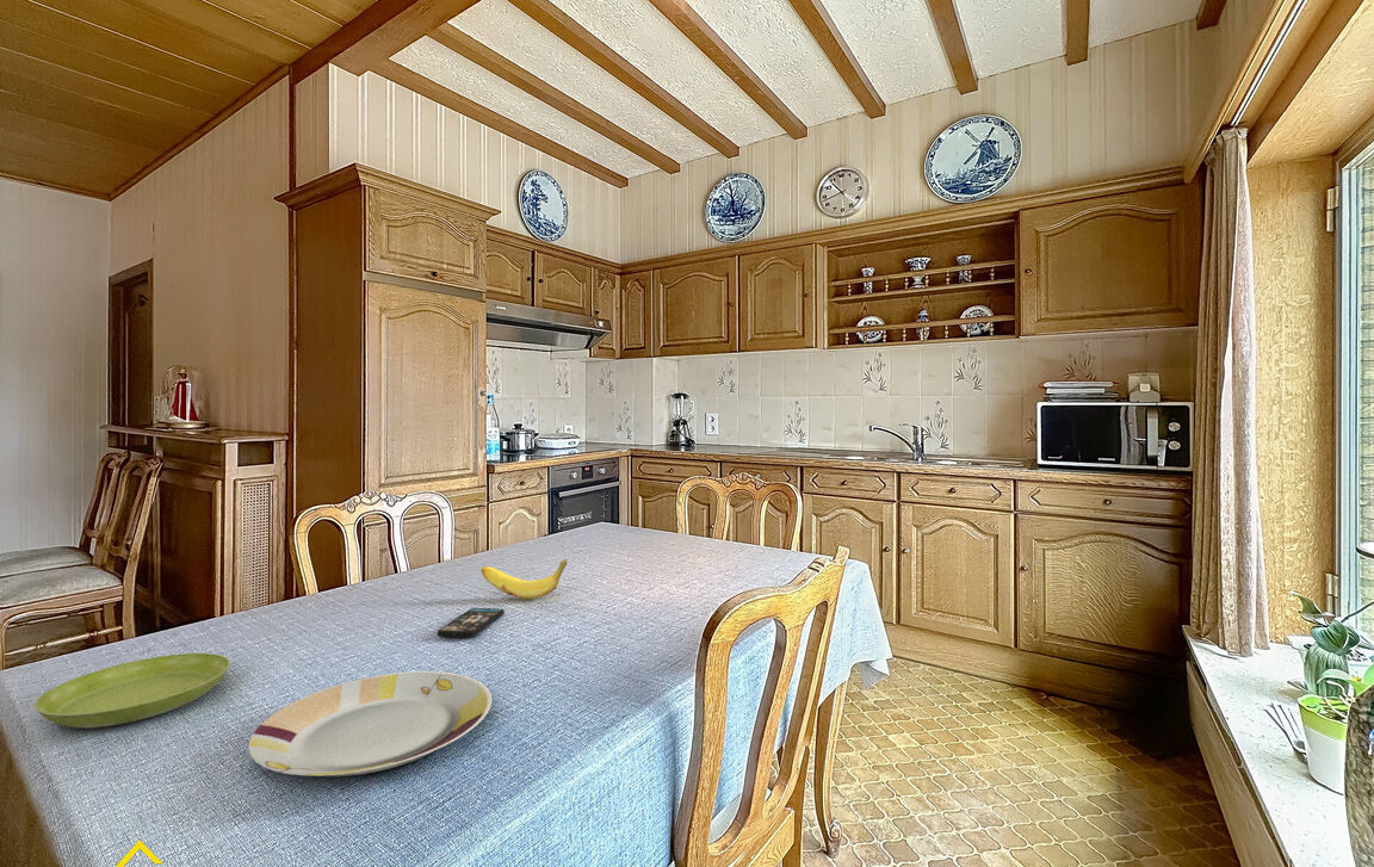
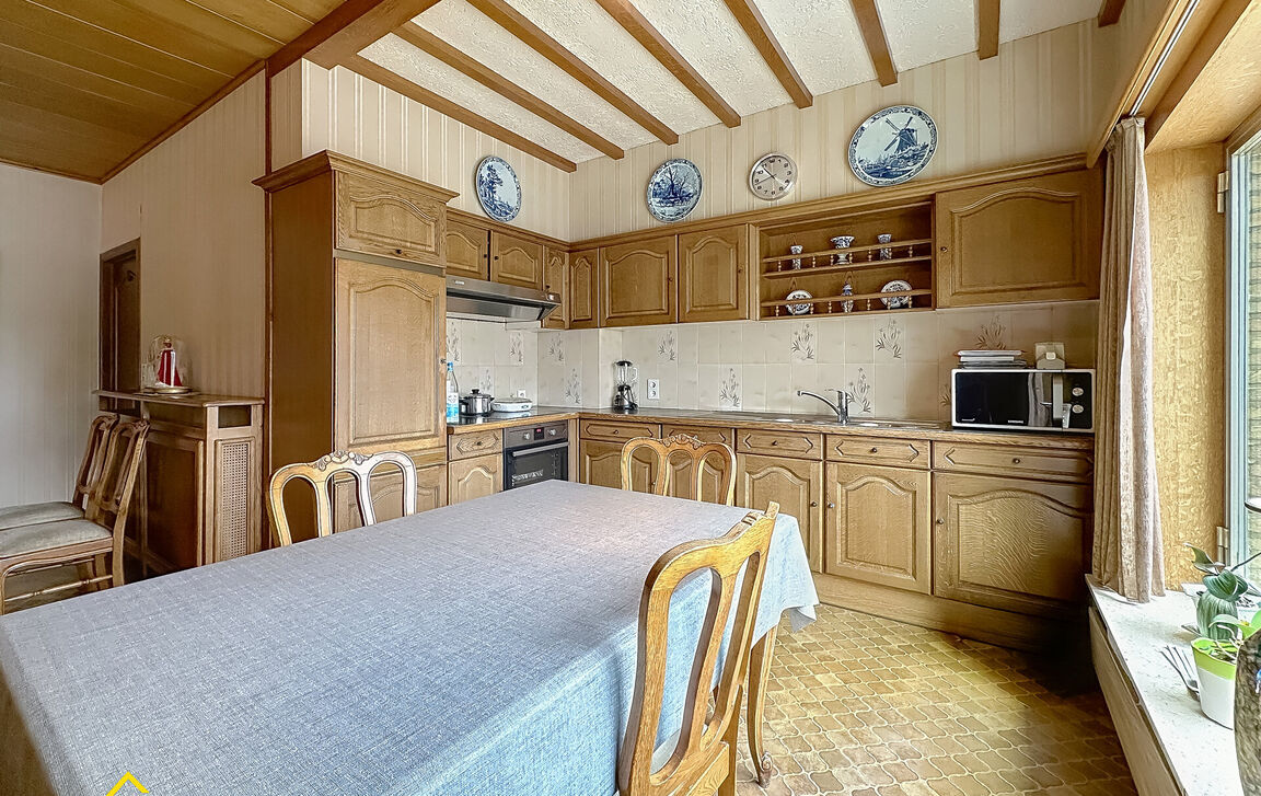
- plate (379, 722)
- smartphone (472, 621)
- banana (524, 580)
- saucer (140, 690)
